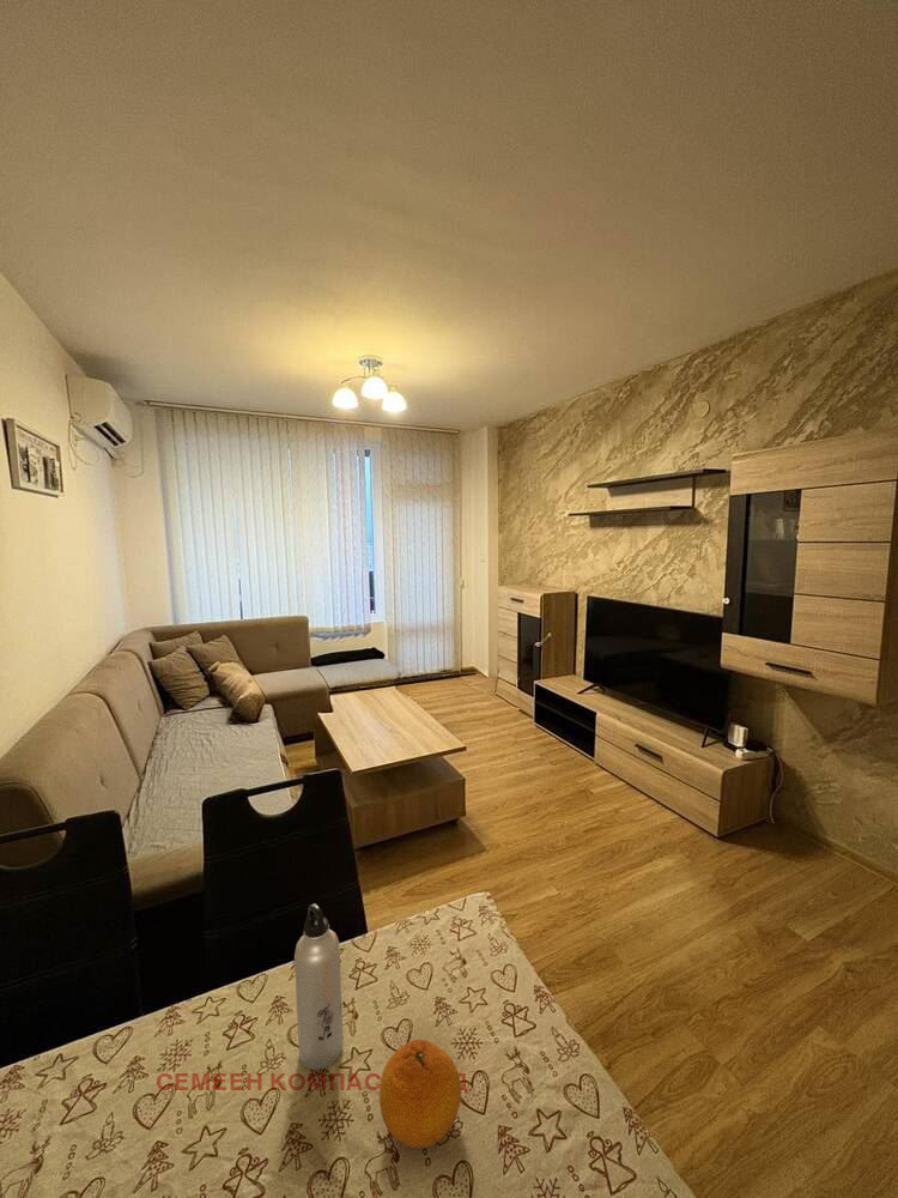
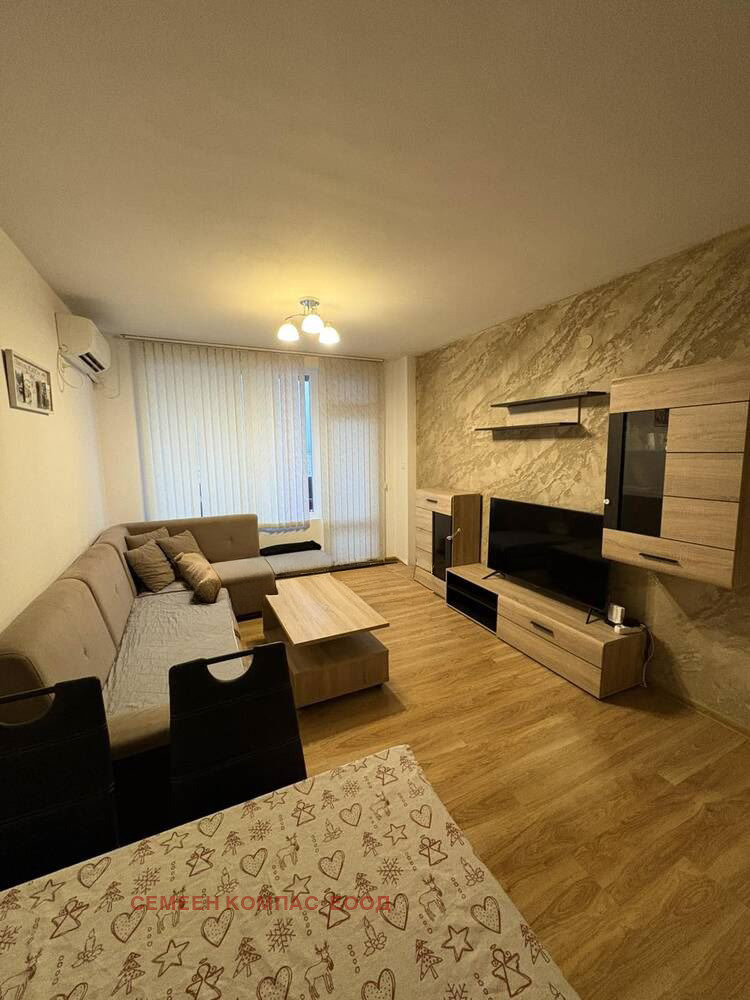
- water bottle (318, 979)
- fruit (419, 1087)
